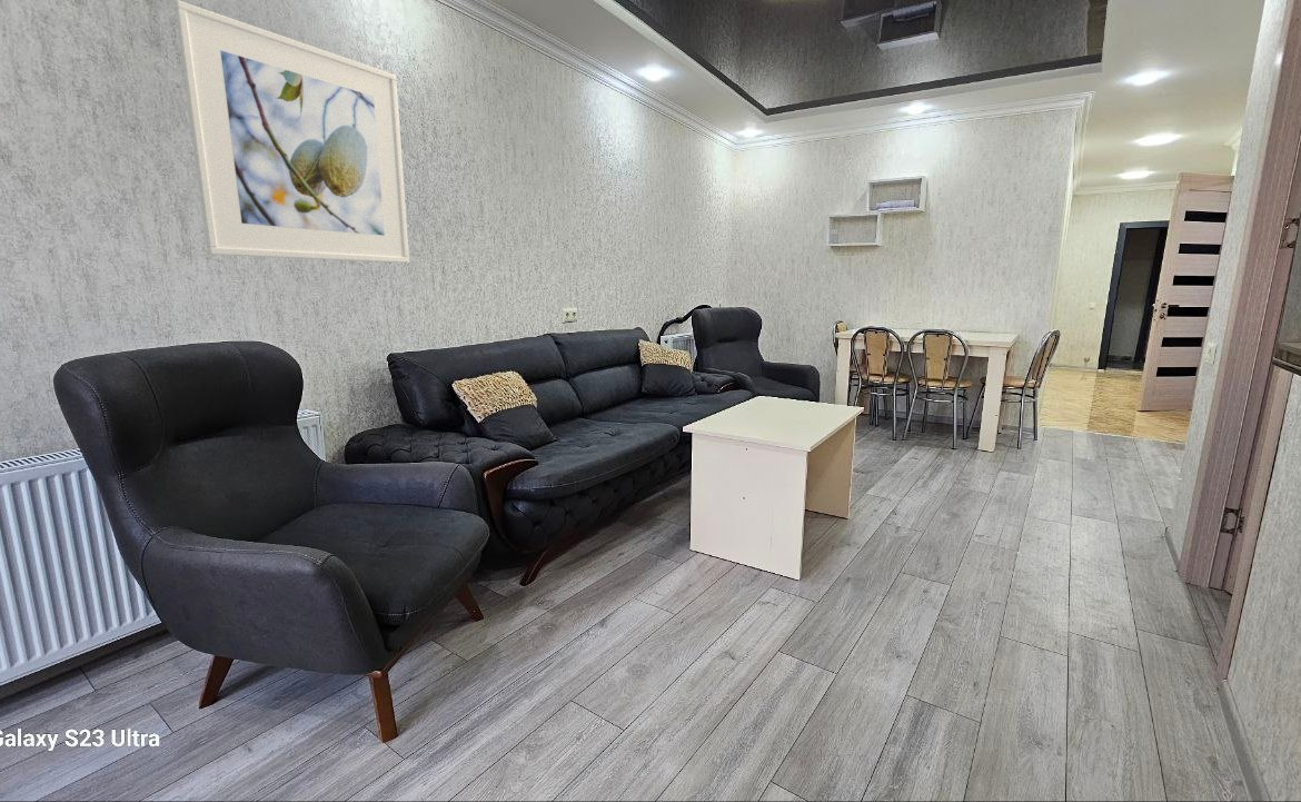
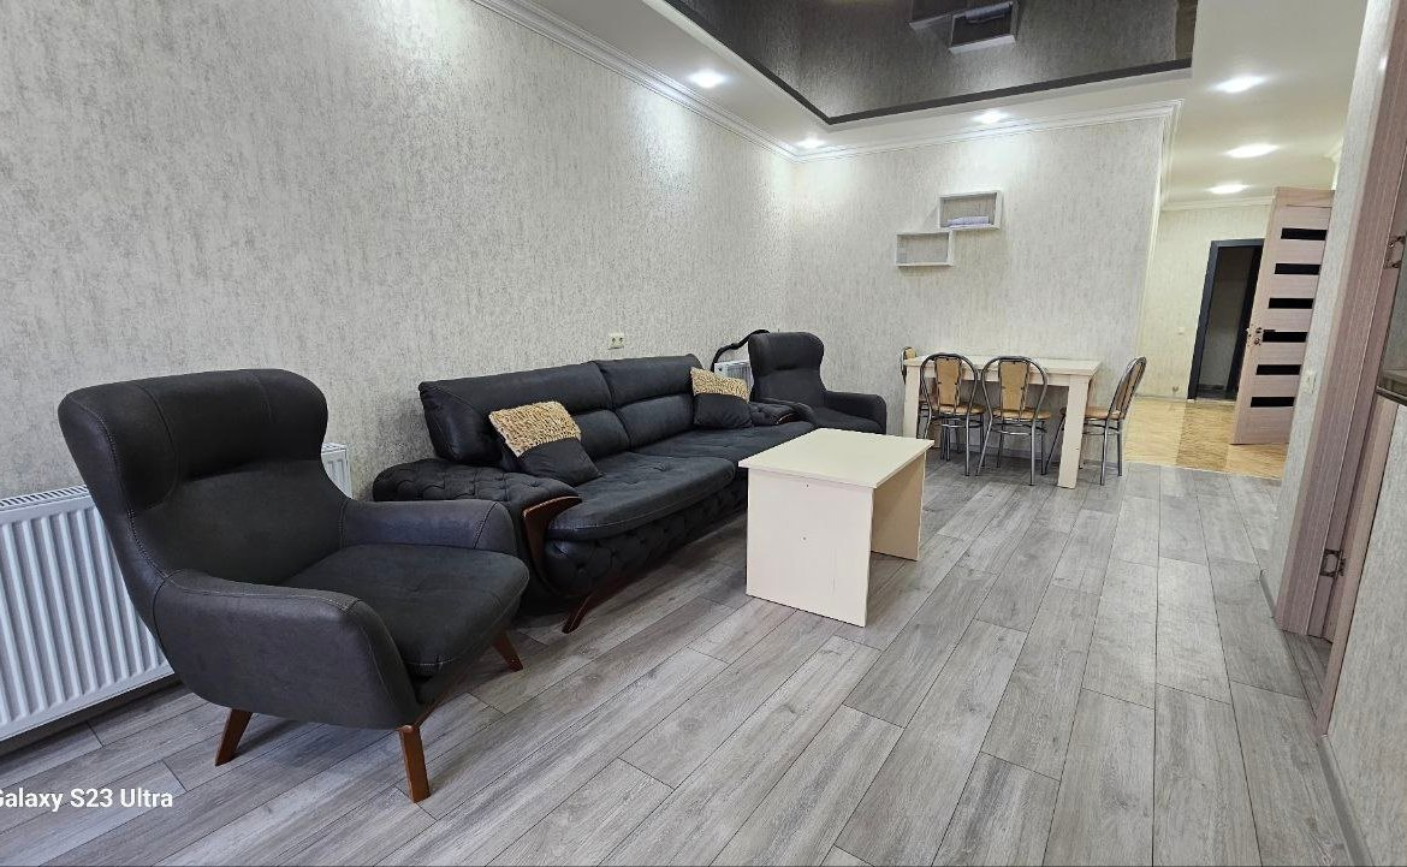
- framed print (311, 155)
